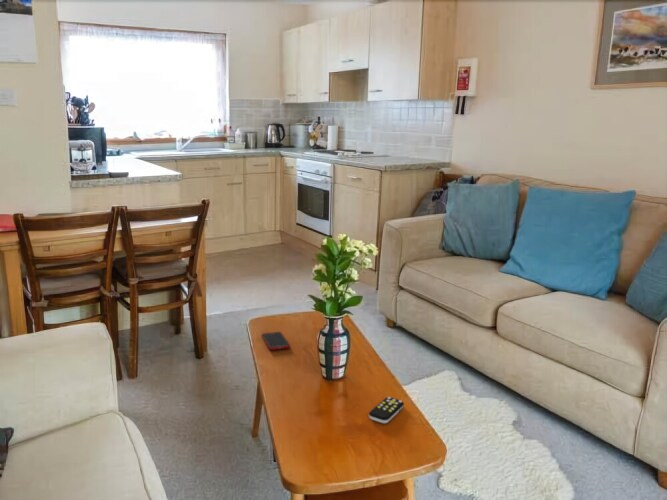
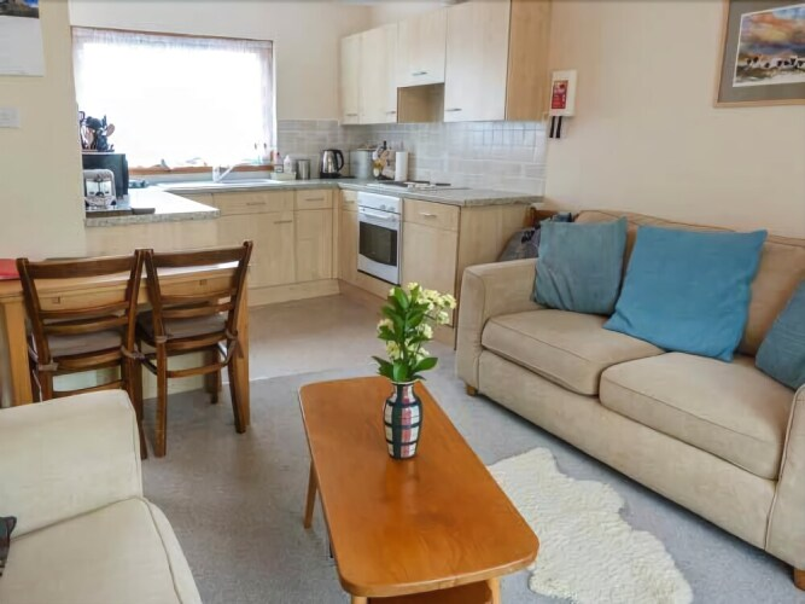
- cell phone (275, 340)
- remote control (386, 409)
